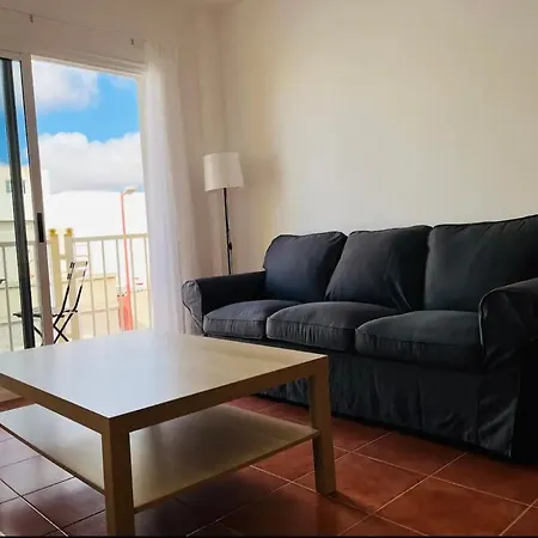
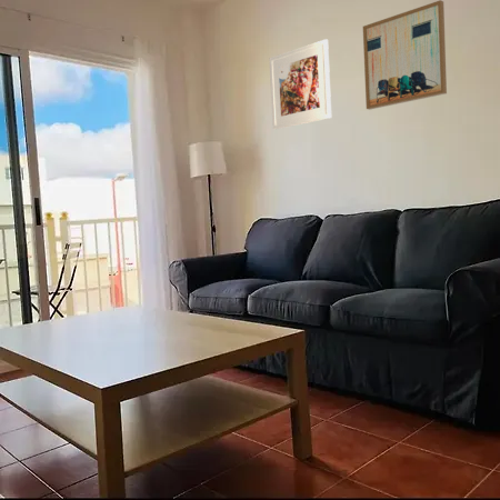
+ wall art (402, 58)
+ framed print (299, 87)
